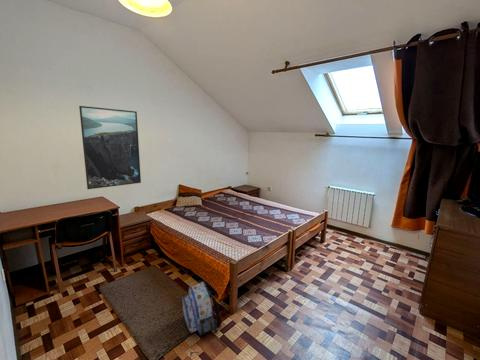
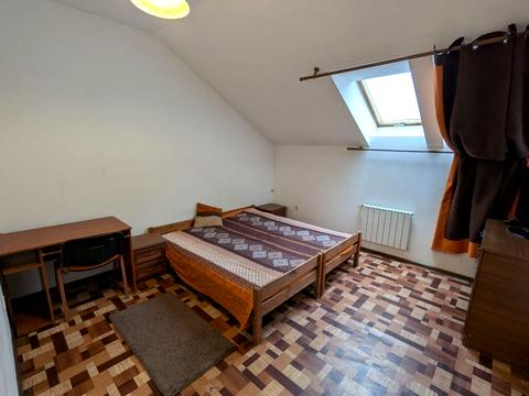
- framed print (113, 148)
- backpack (199, 305)
